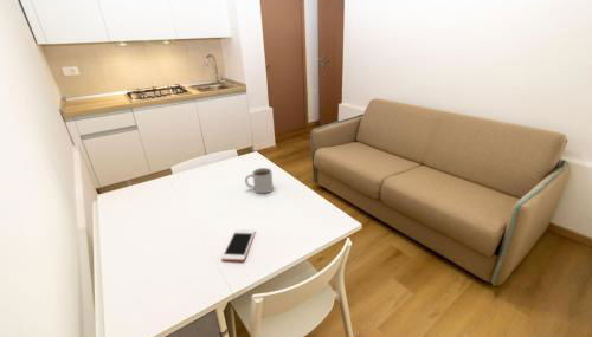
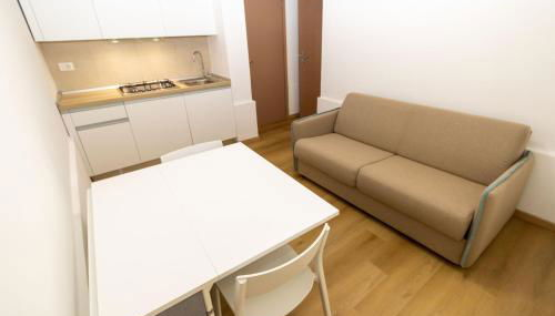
- mug (258, 180)
- cell phone (239, 244)
